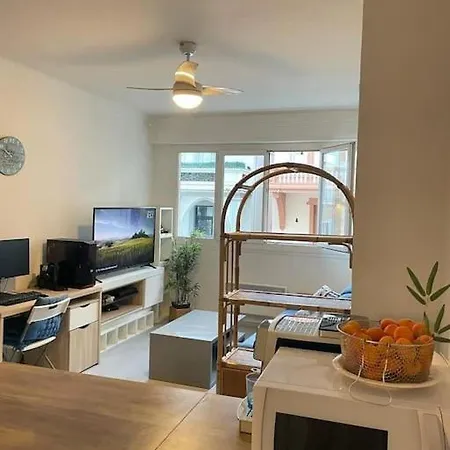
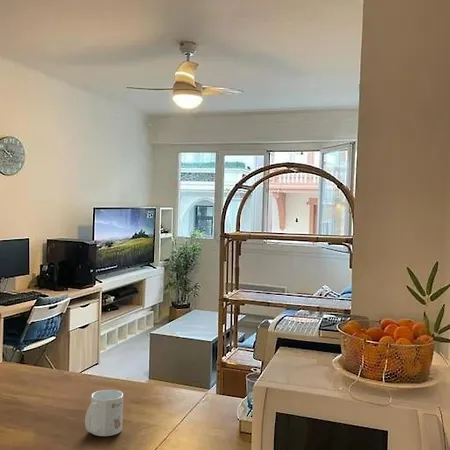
+ mug (102, 414)
